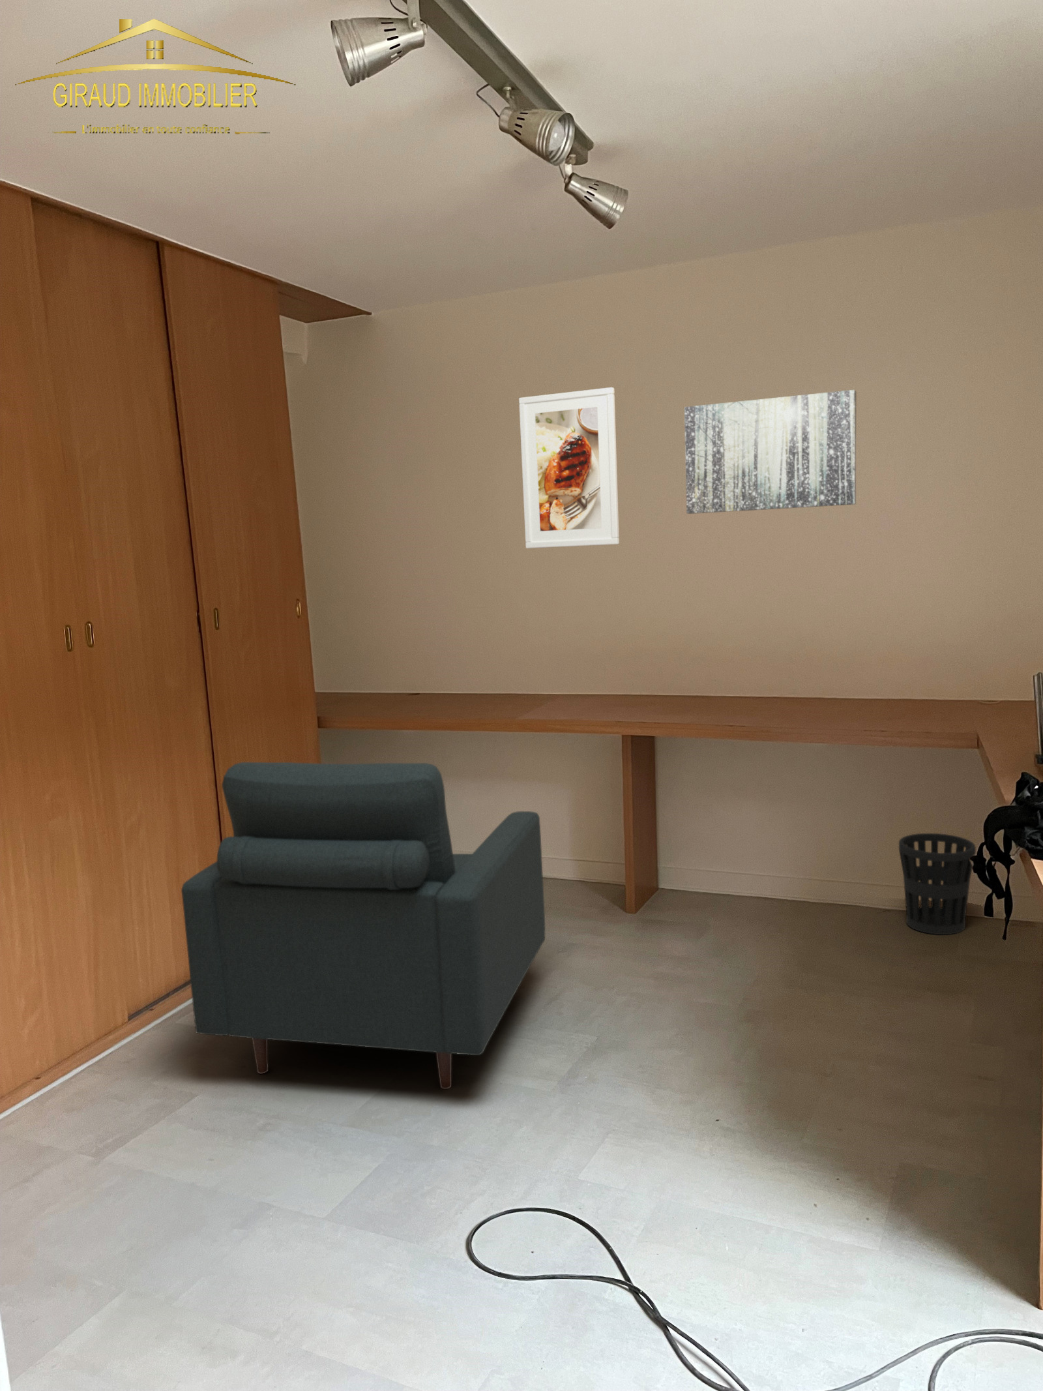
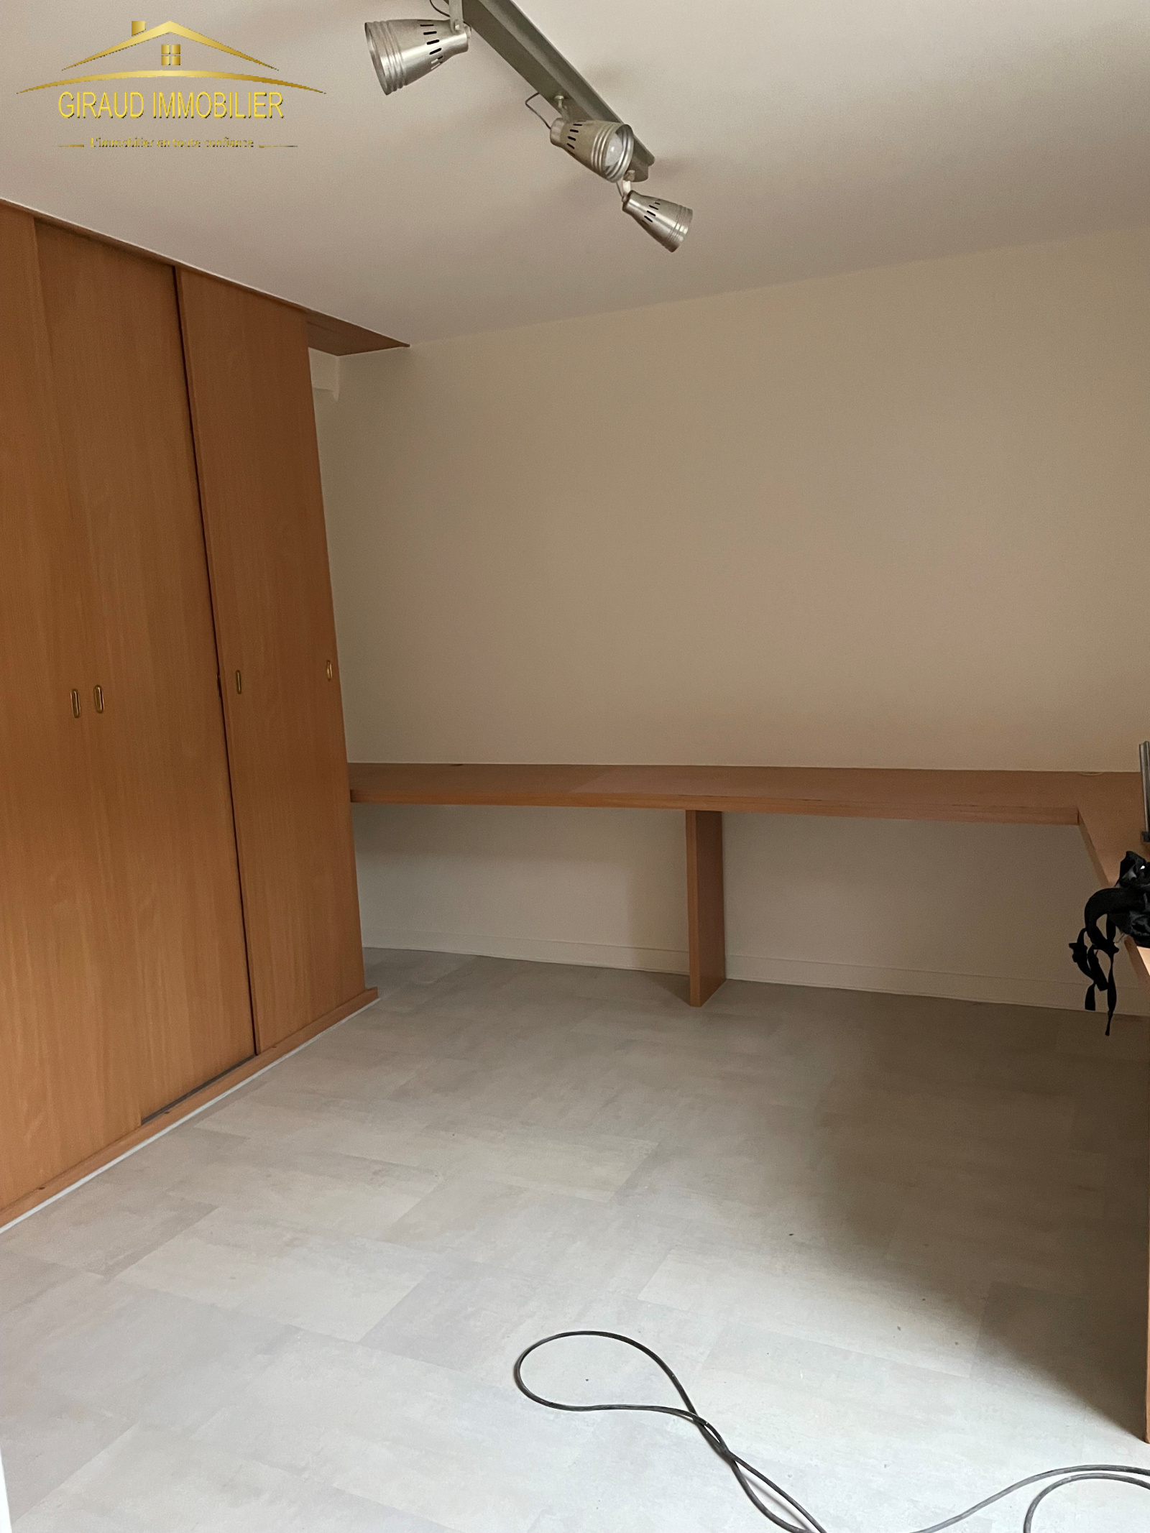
- wall art (768, 455)
- wastebasket (936, 883)
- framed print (569, 470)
- chair (379, 891)
